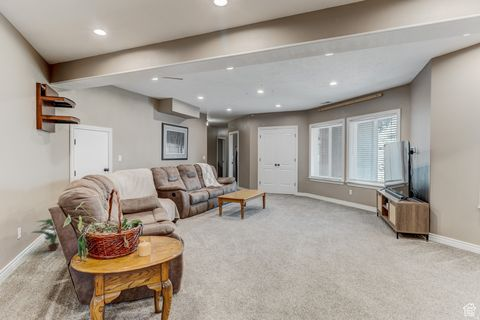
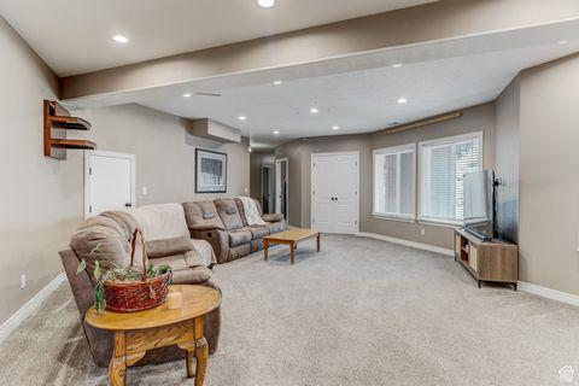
- potted plant (51, 234)
